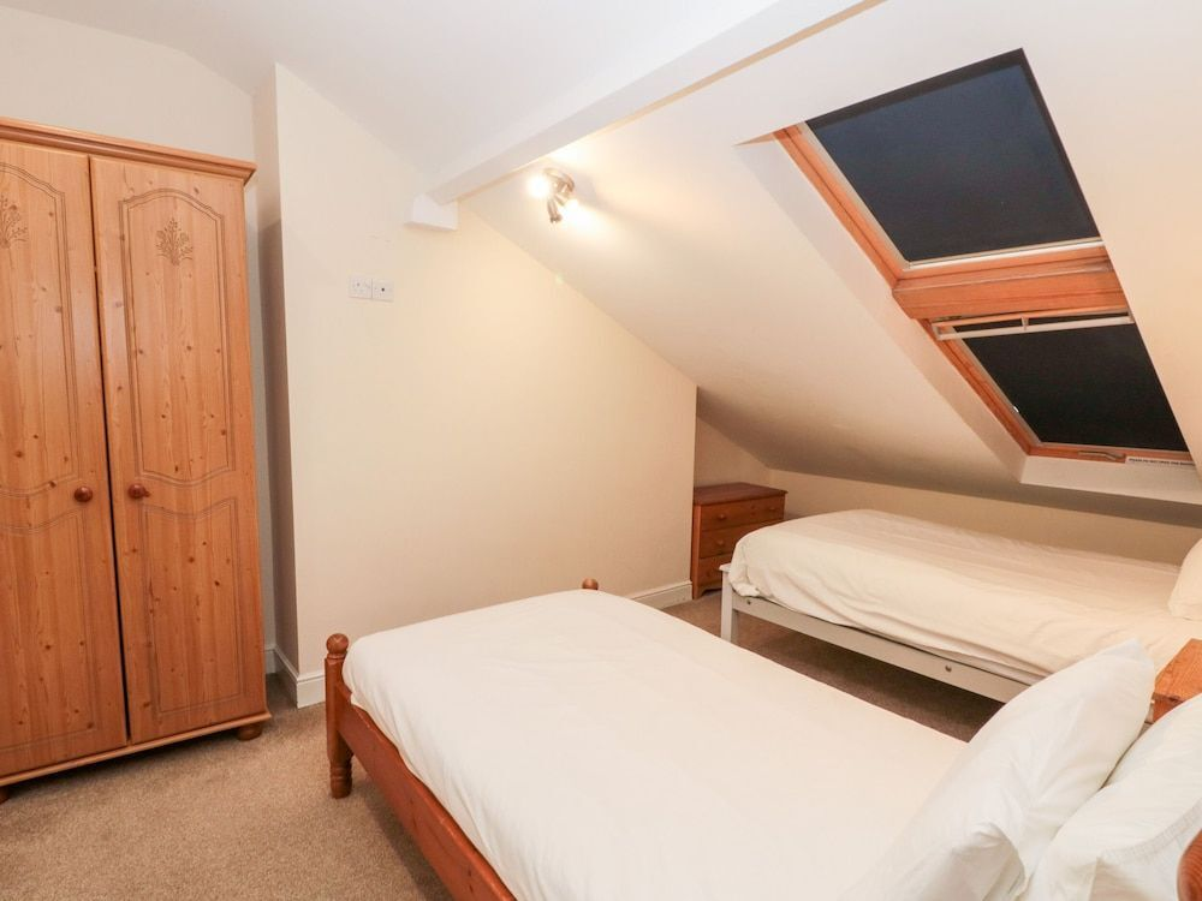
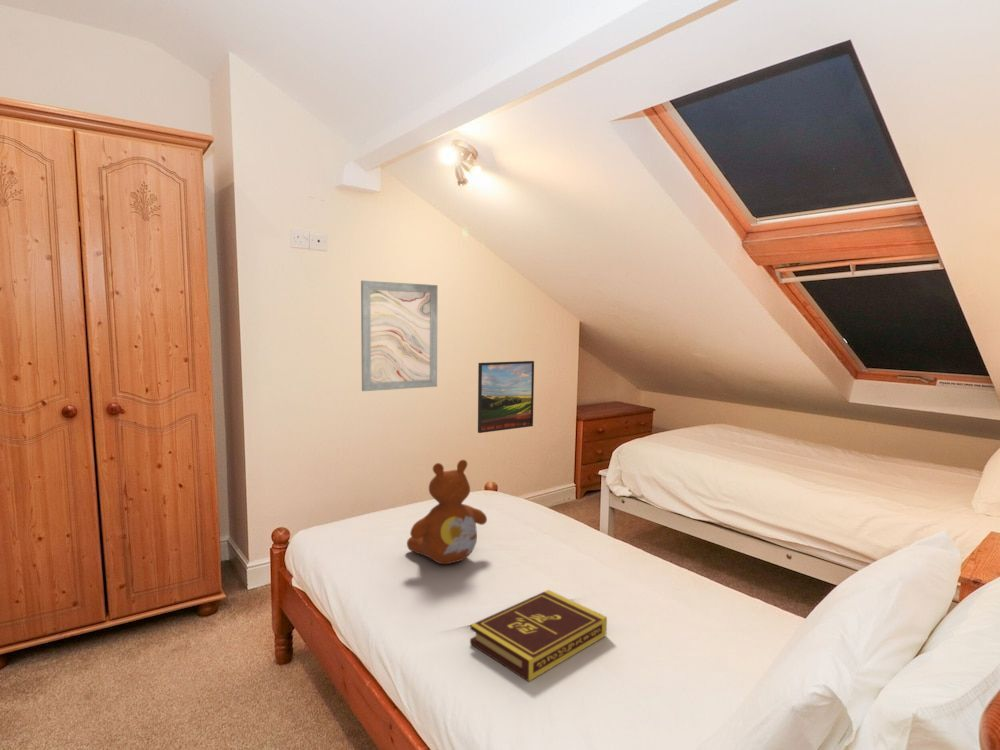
+ teddy bear (442, 507)
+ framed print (506, 395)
+ book (539, 630)
+ wall art (400, 336)
